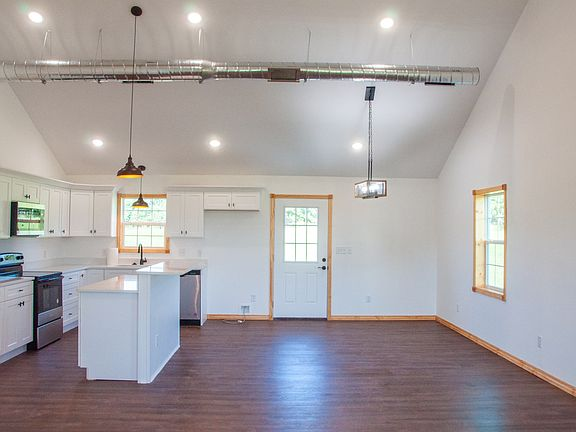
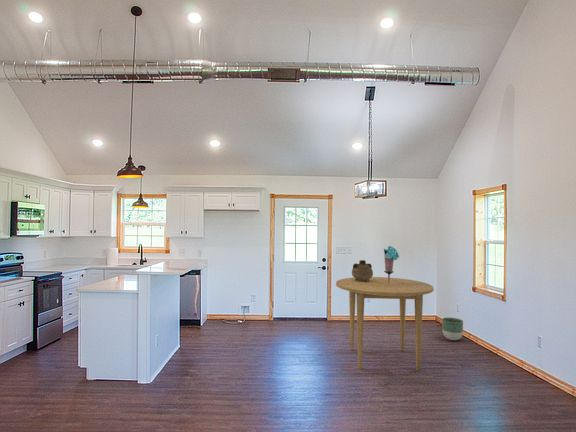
+ ceramic jug (362, 270)
+ bouquet (391, 265)
+ dining table (400, 321)
+ planter (452, 329)
